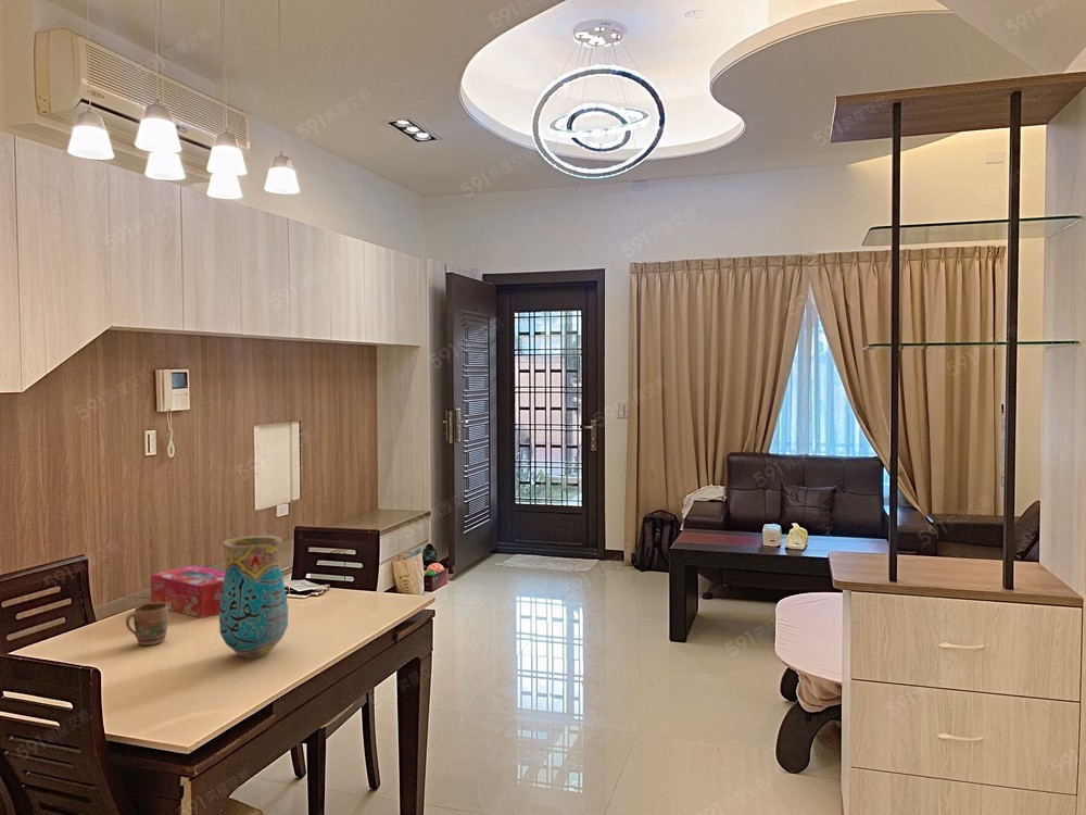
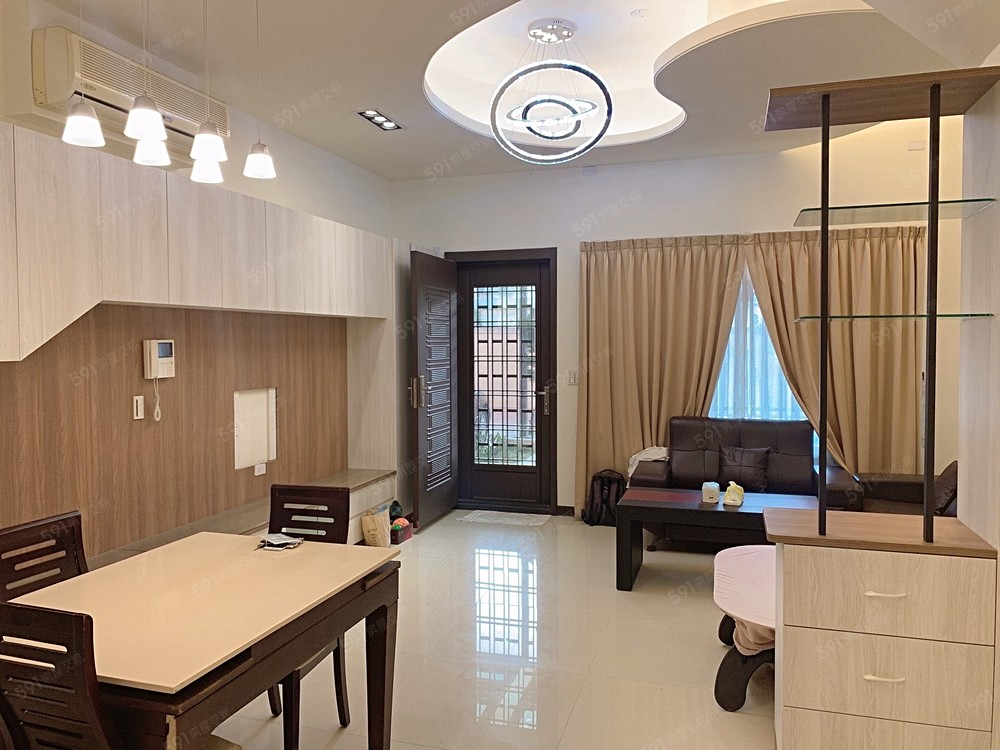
- vase (253, 597)
- mug (149, 624)
- tissue box (198, 590)
